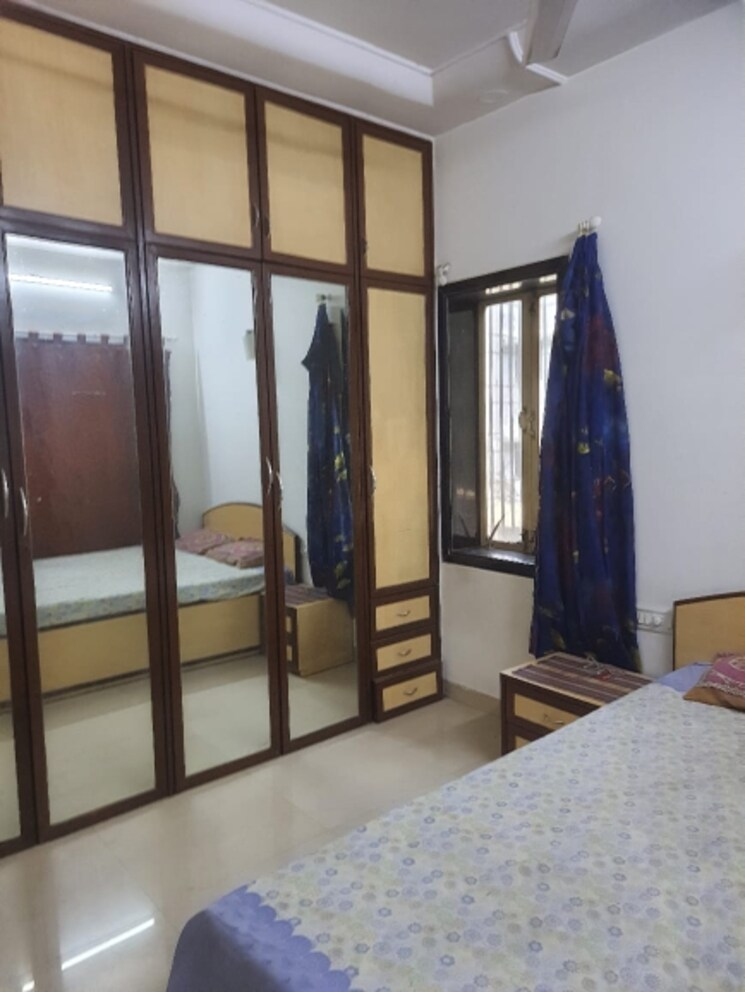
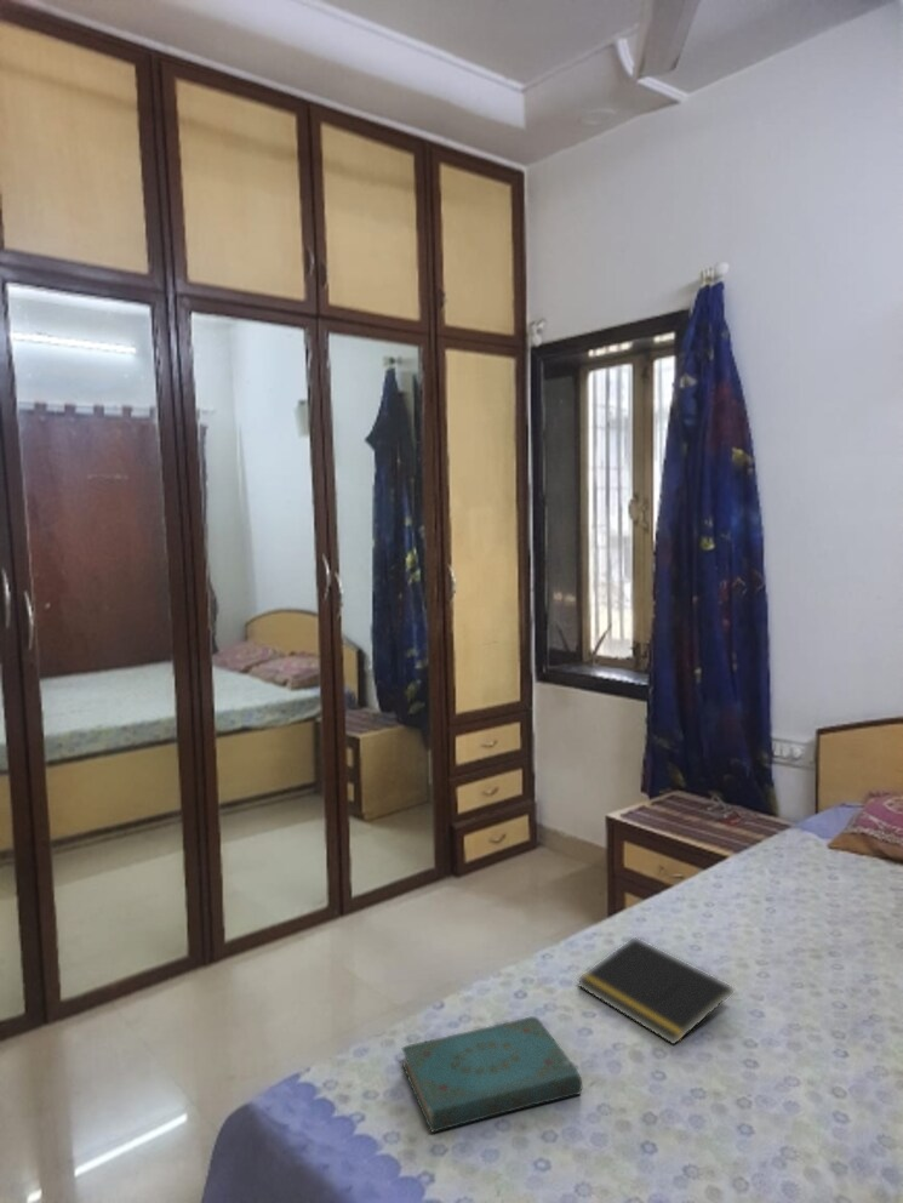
+ notepad (652, 986)
+ book (488, 1070)
